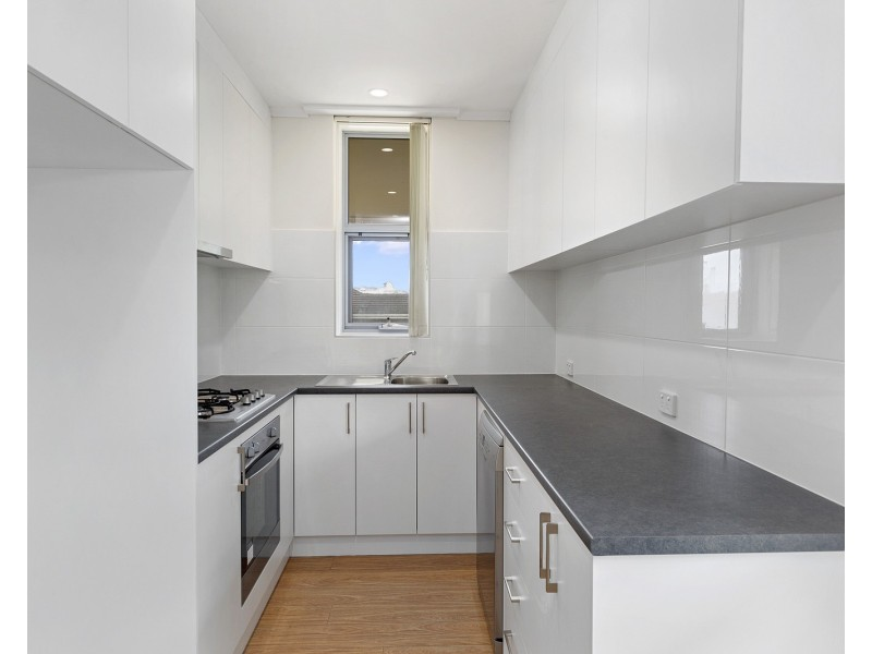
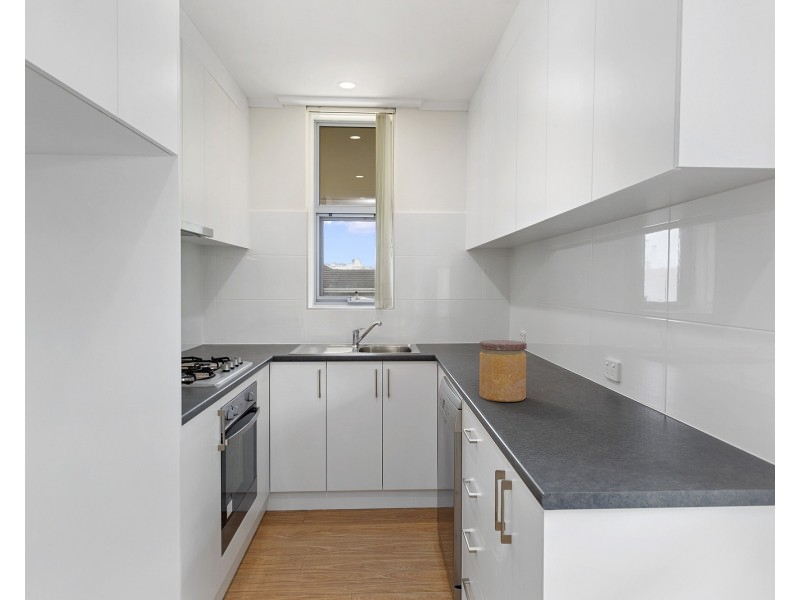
+ jar (502, 369)
